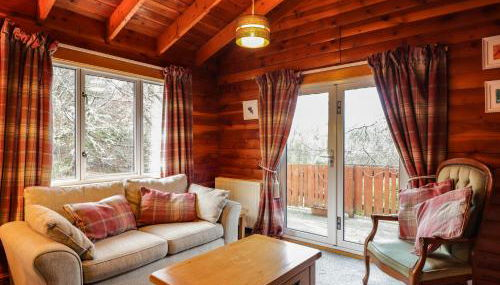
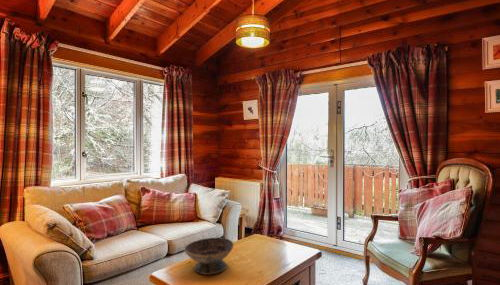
+ decorative bowl (209, 256)
